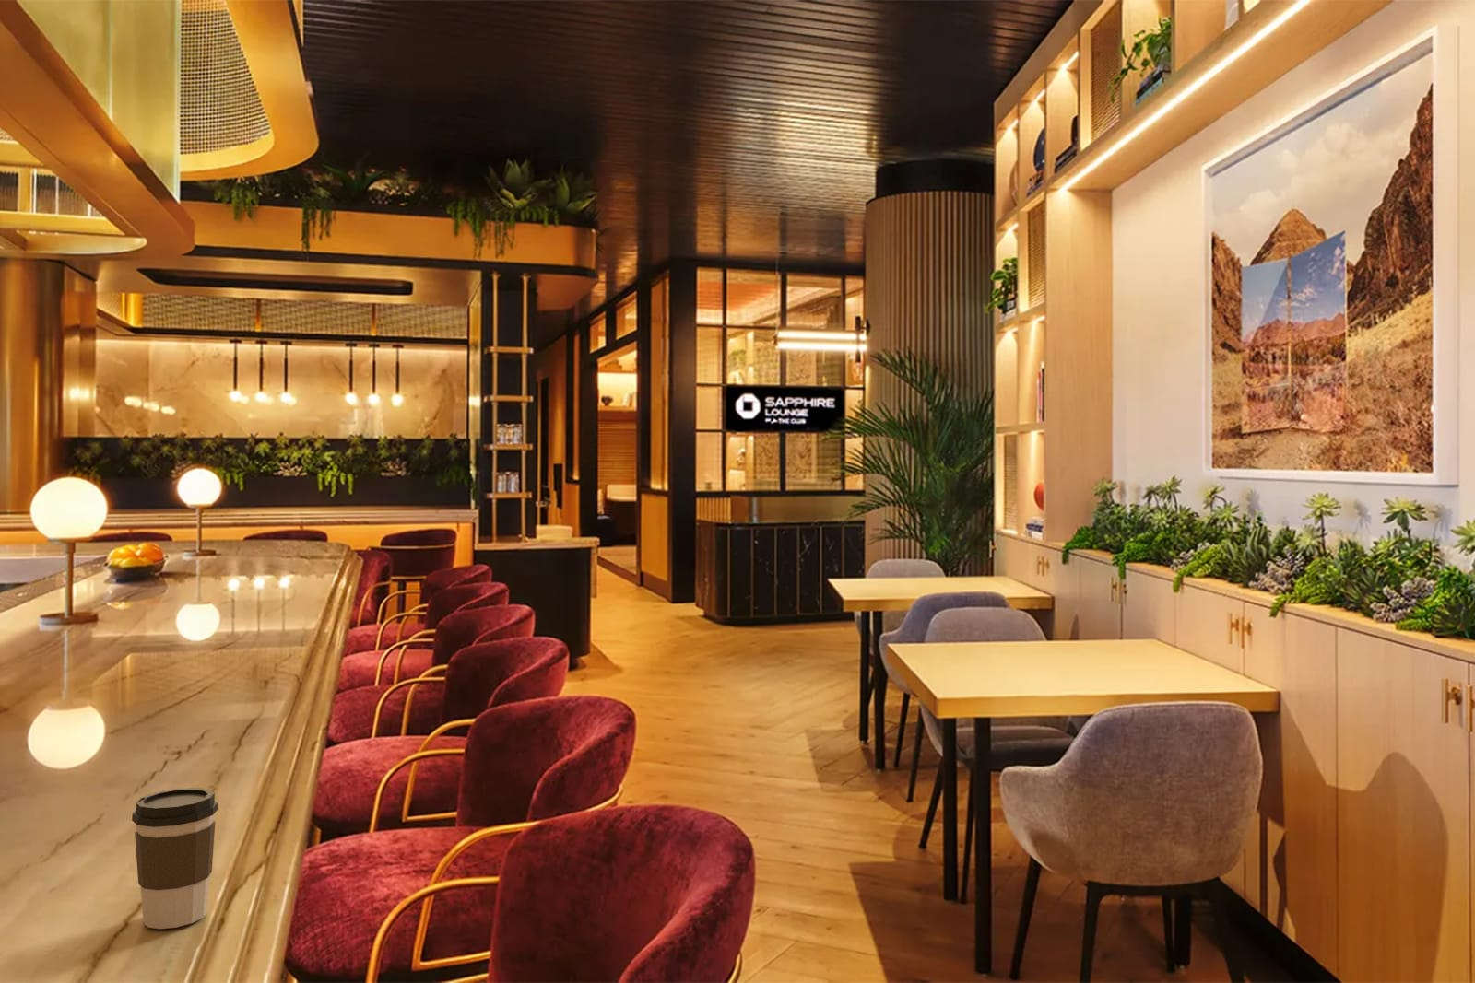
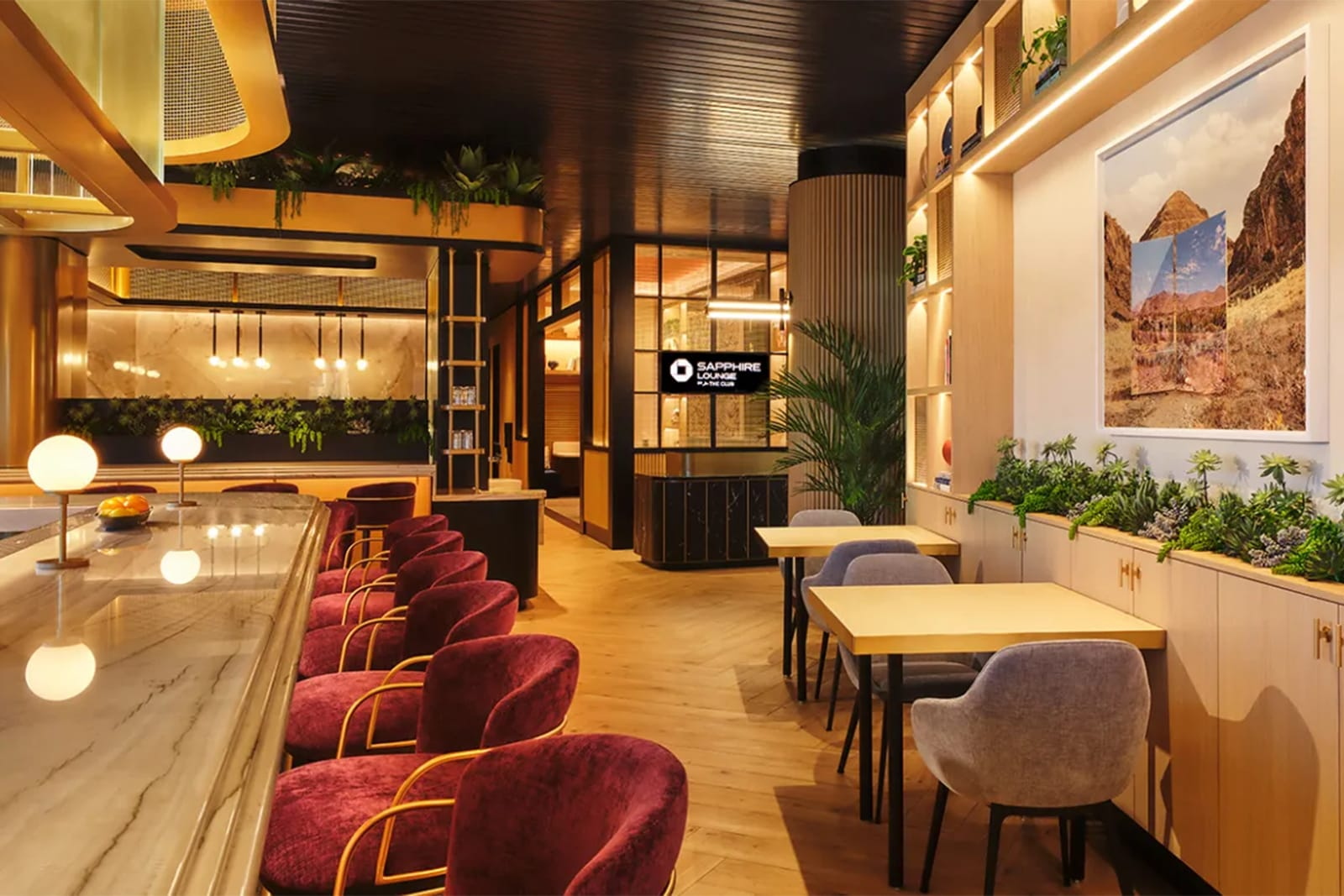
- coffee cup (176, 857)
